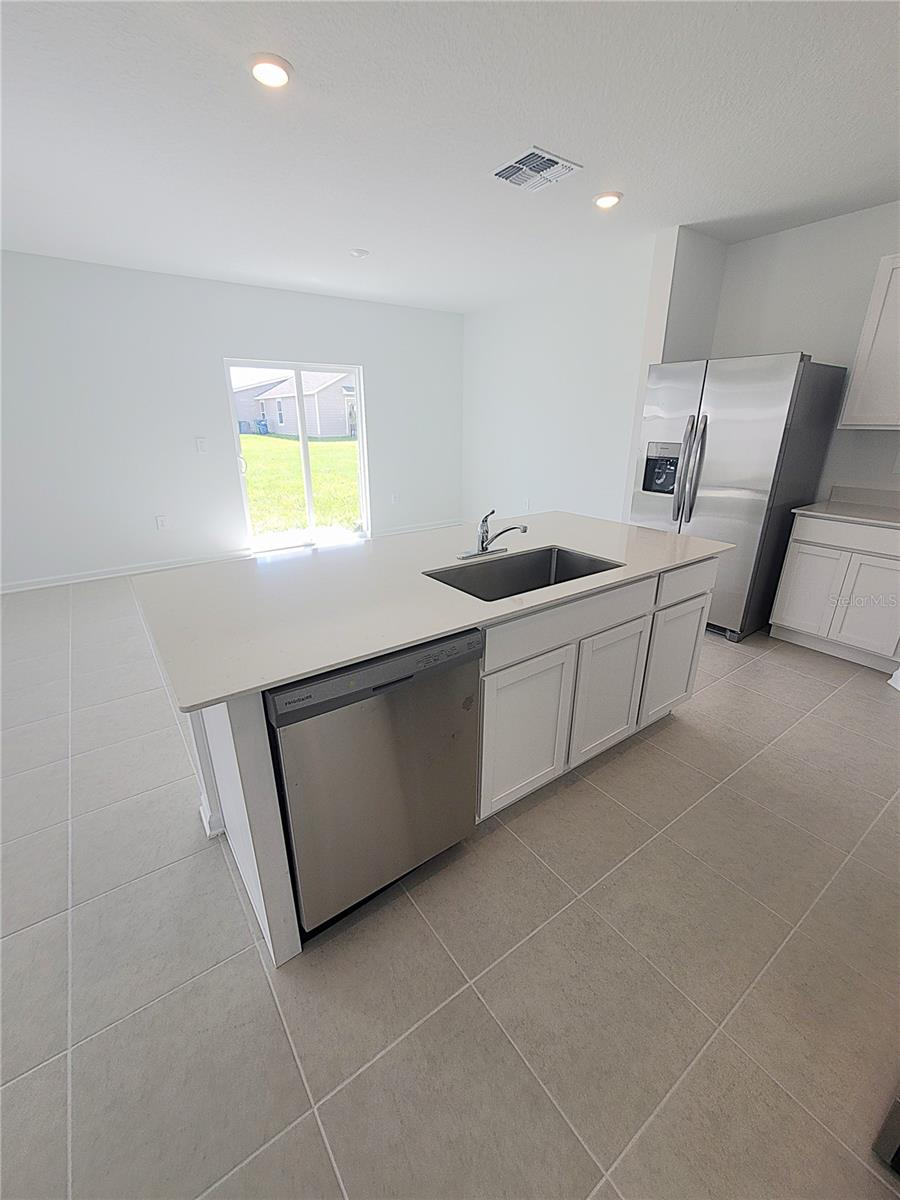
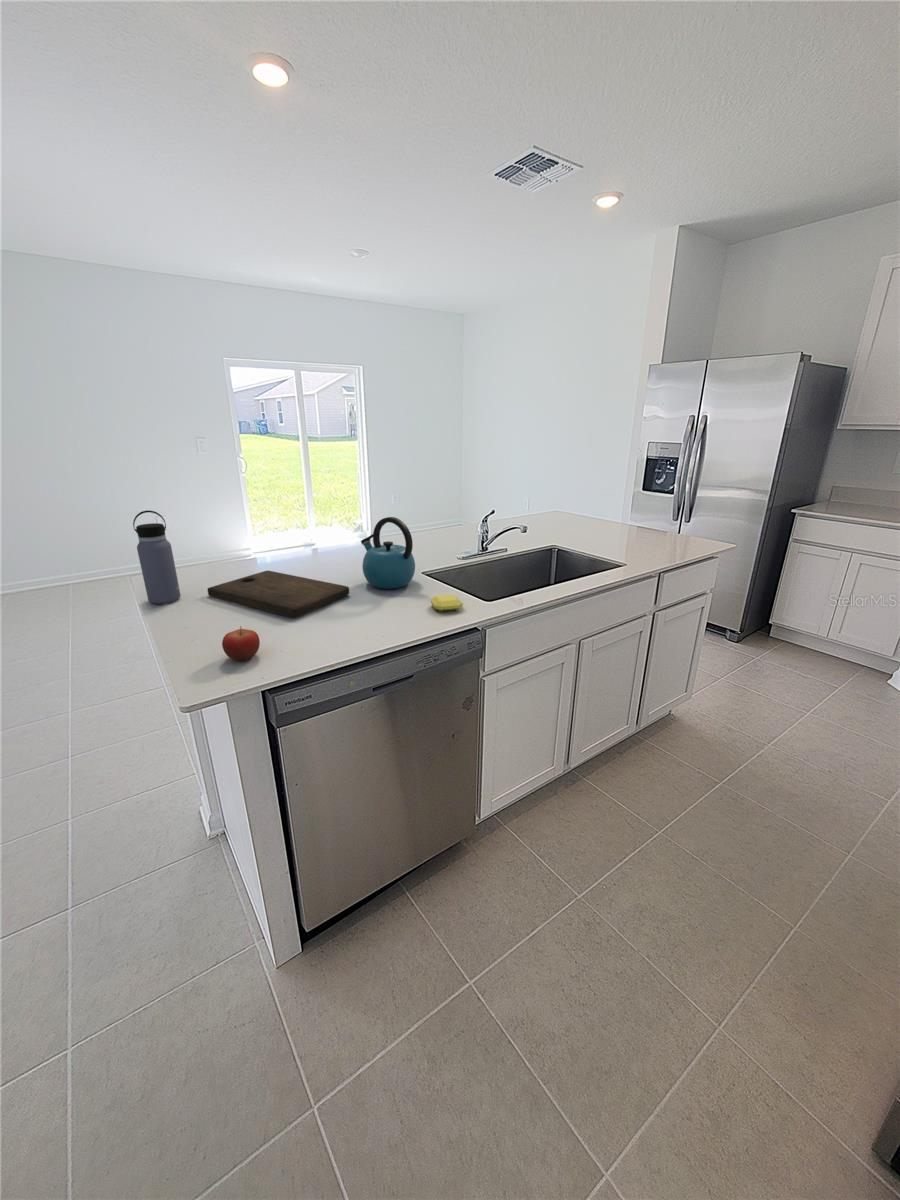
+ cutting board (278, 591)
+ water bottle (156, 557)
+ fruit (241, 642)
+ soap bar (446, 602)
+ kettle (386, 550)
